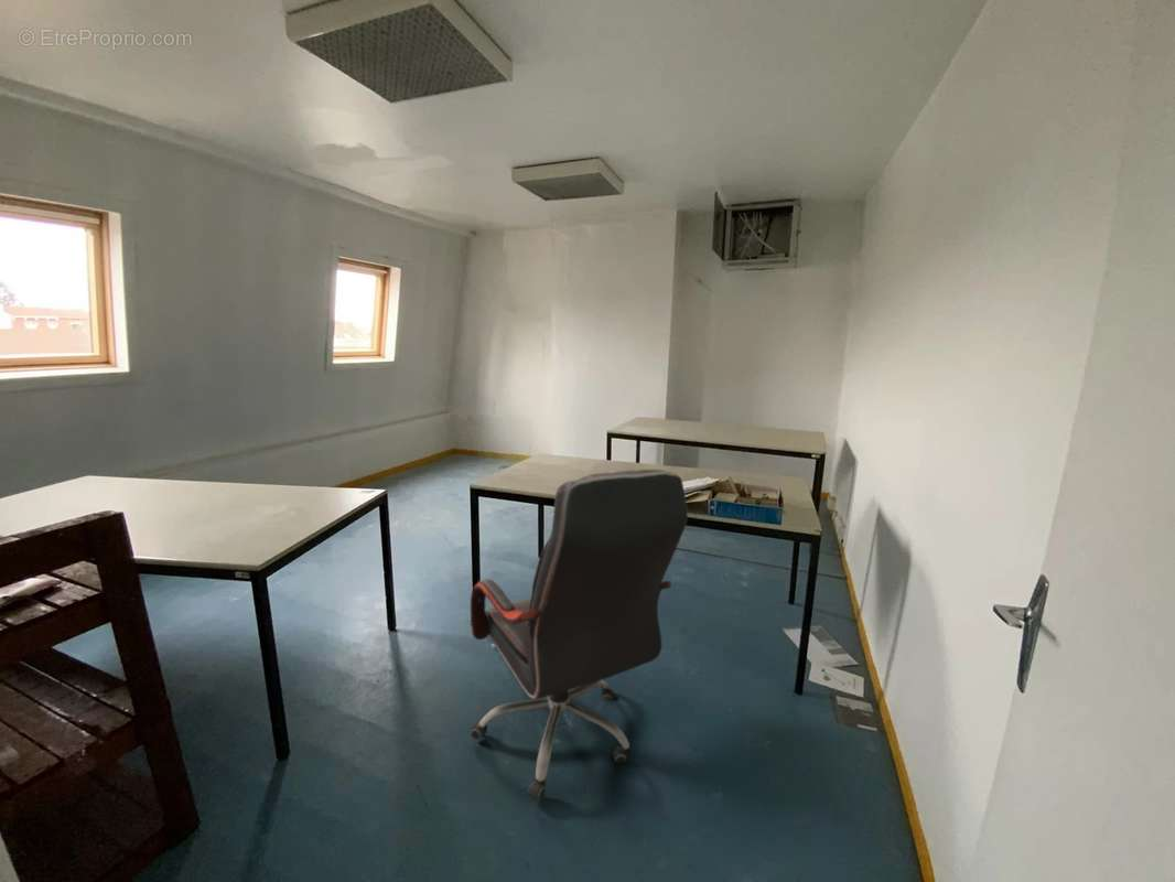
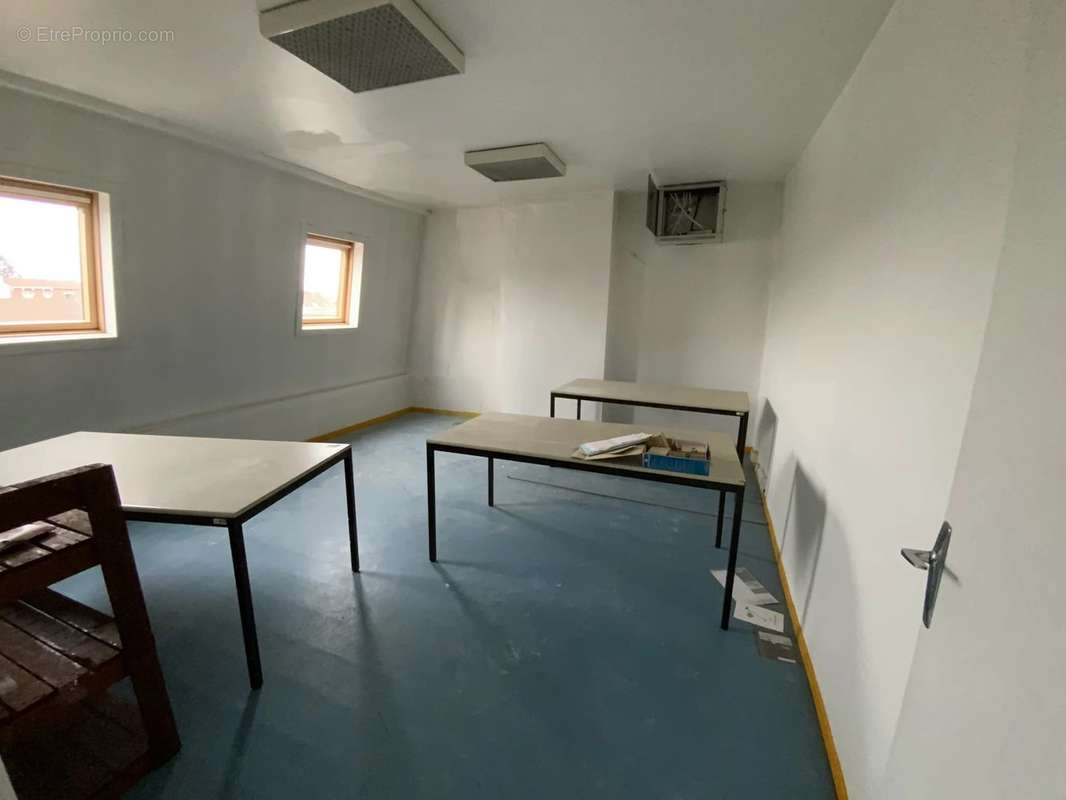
- office chair (569, 602)
